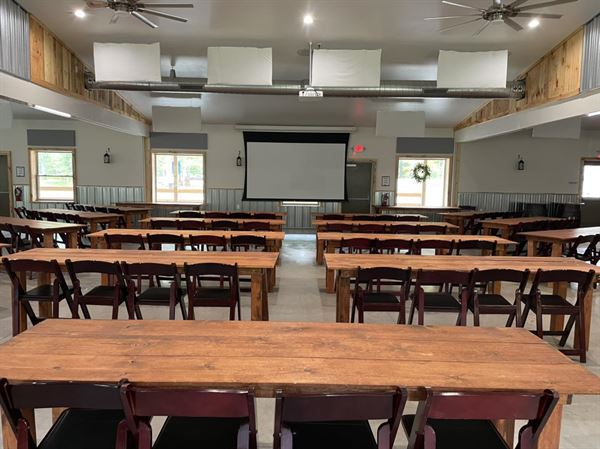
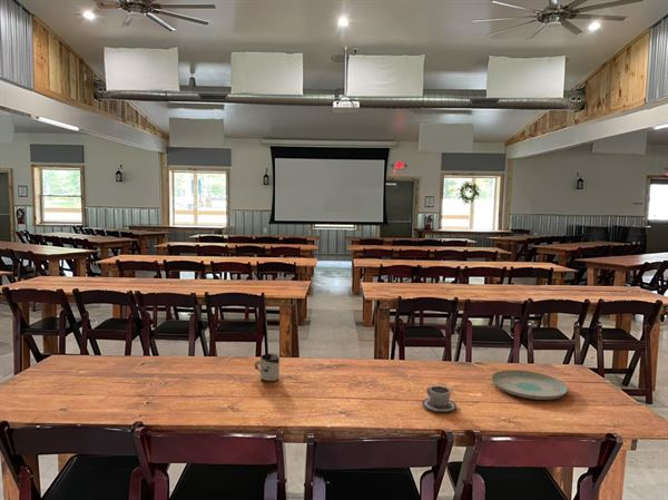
+ plate (528, 384)
+ cup (439, 398)
+ cup (266, 366)
